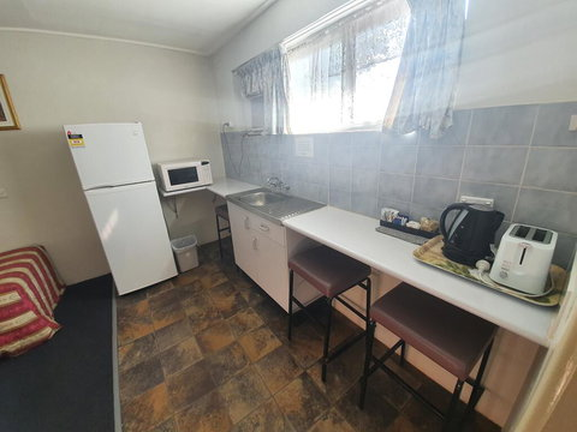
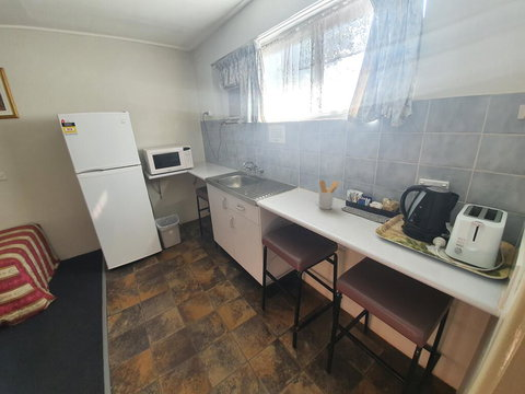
+ utensil holder (329, 194)
